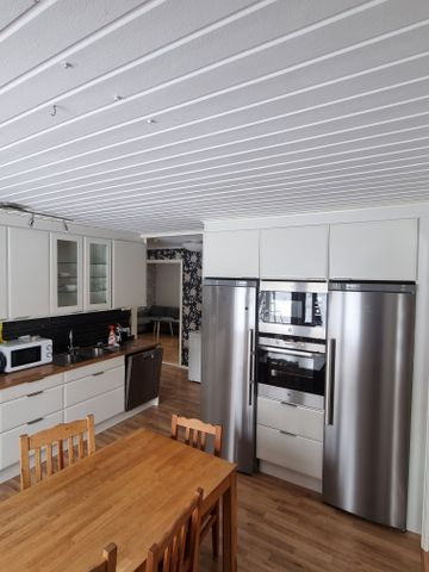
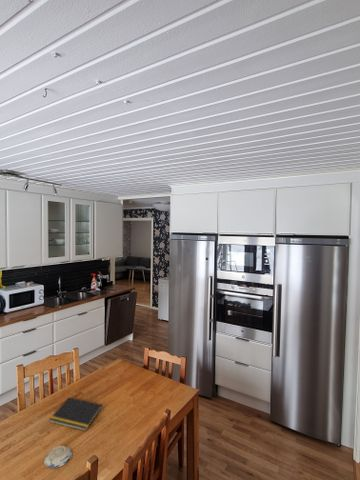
+ decorative bowl (58, 454)
+ notepad (76, 412)
